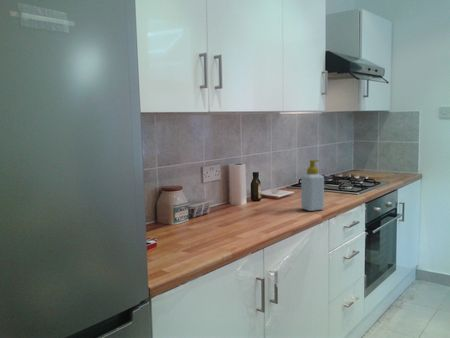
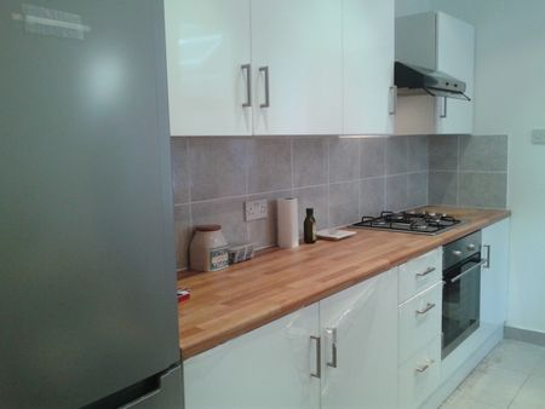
- soap bottle (312, 184)
